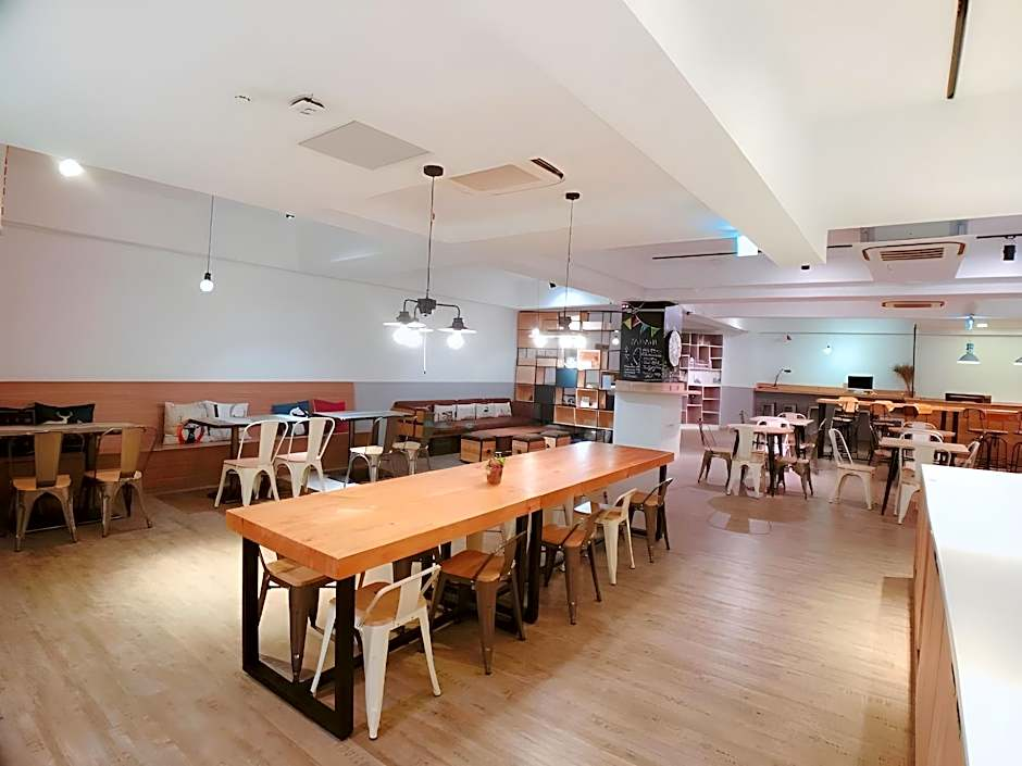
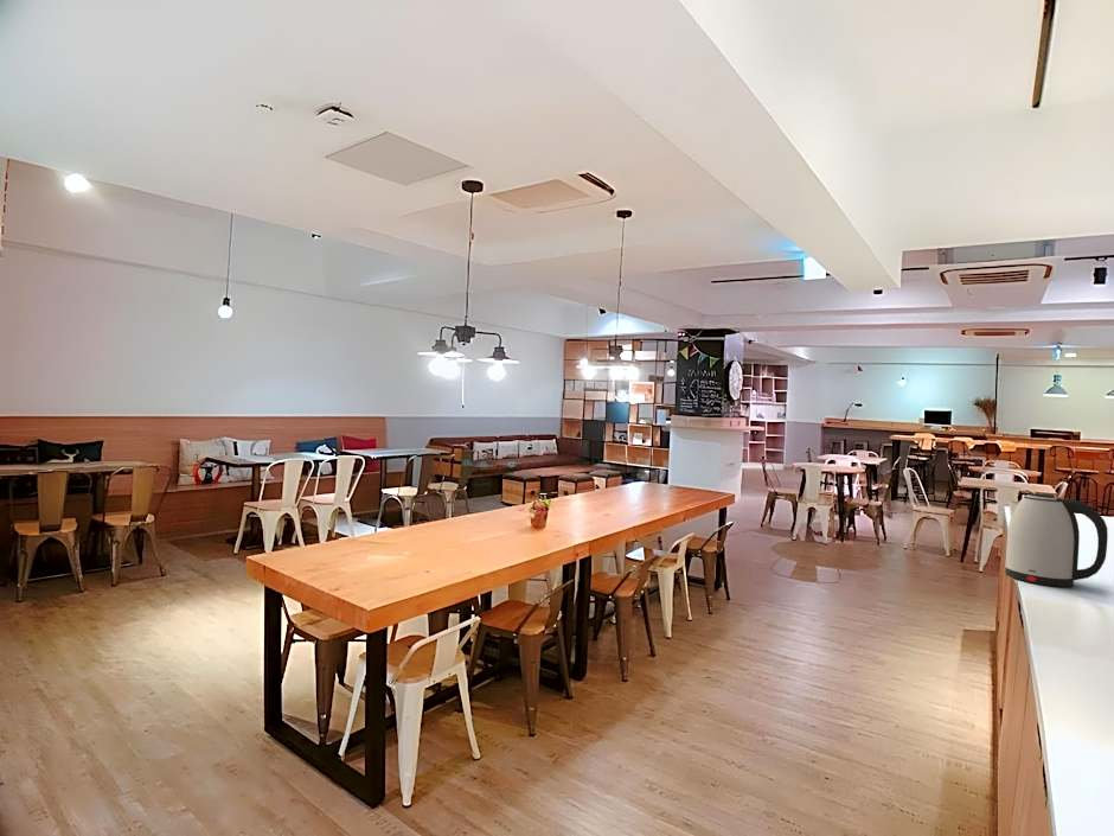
+ kettle (1054, 537)
